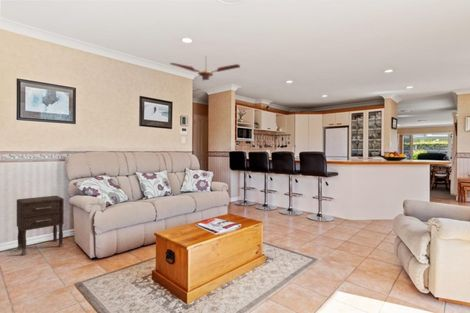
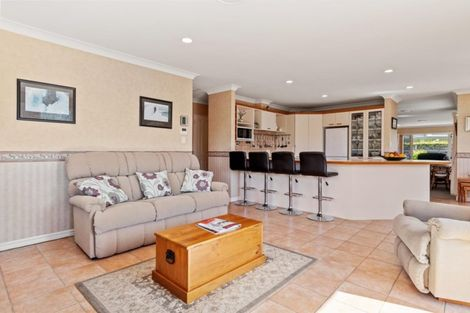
- nightstand (40, 223)
- ceiling fan (205, 68)
